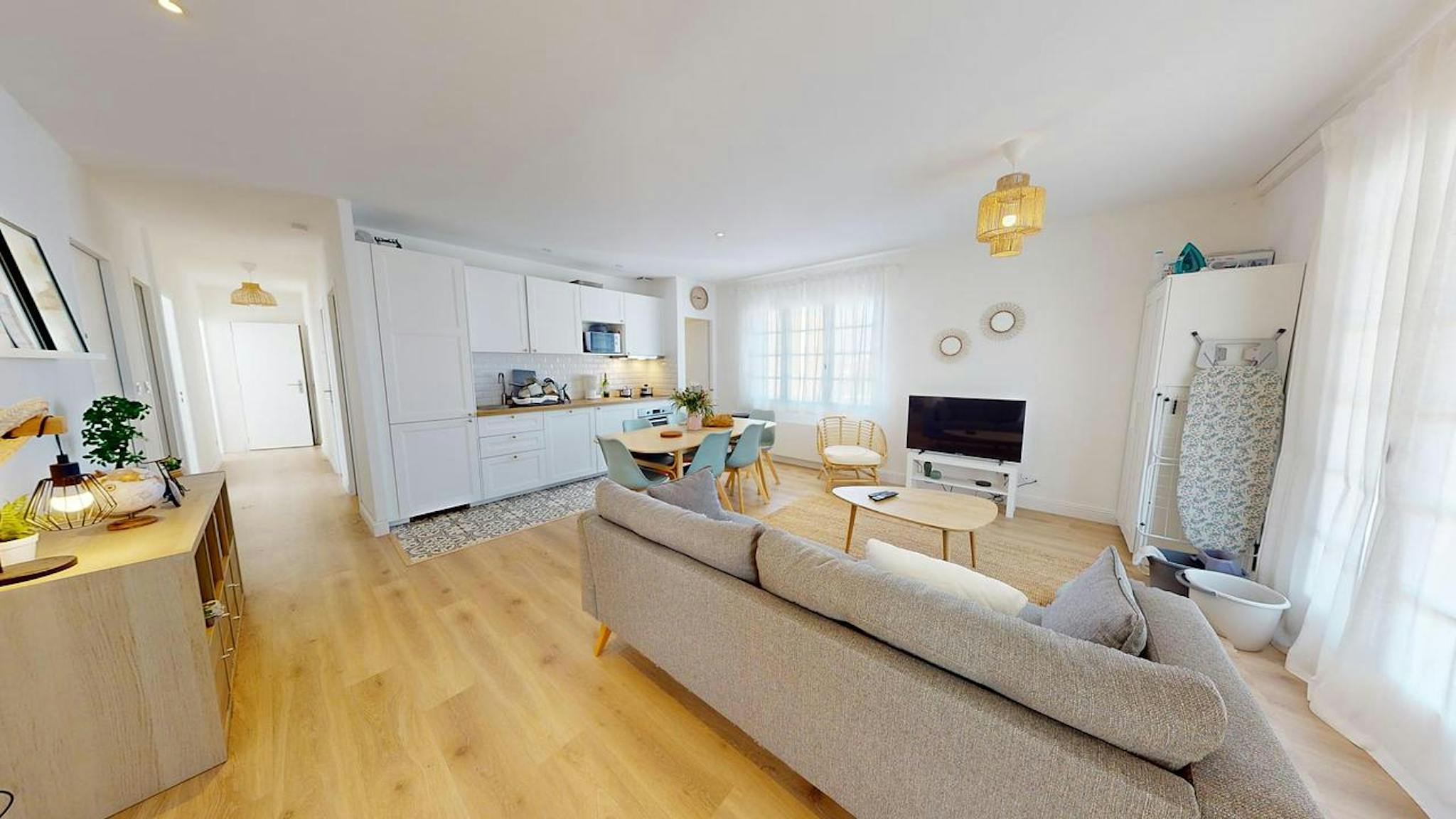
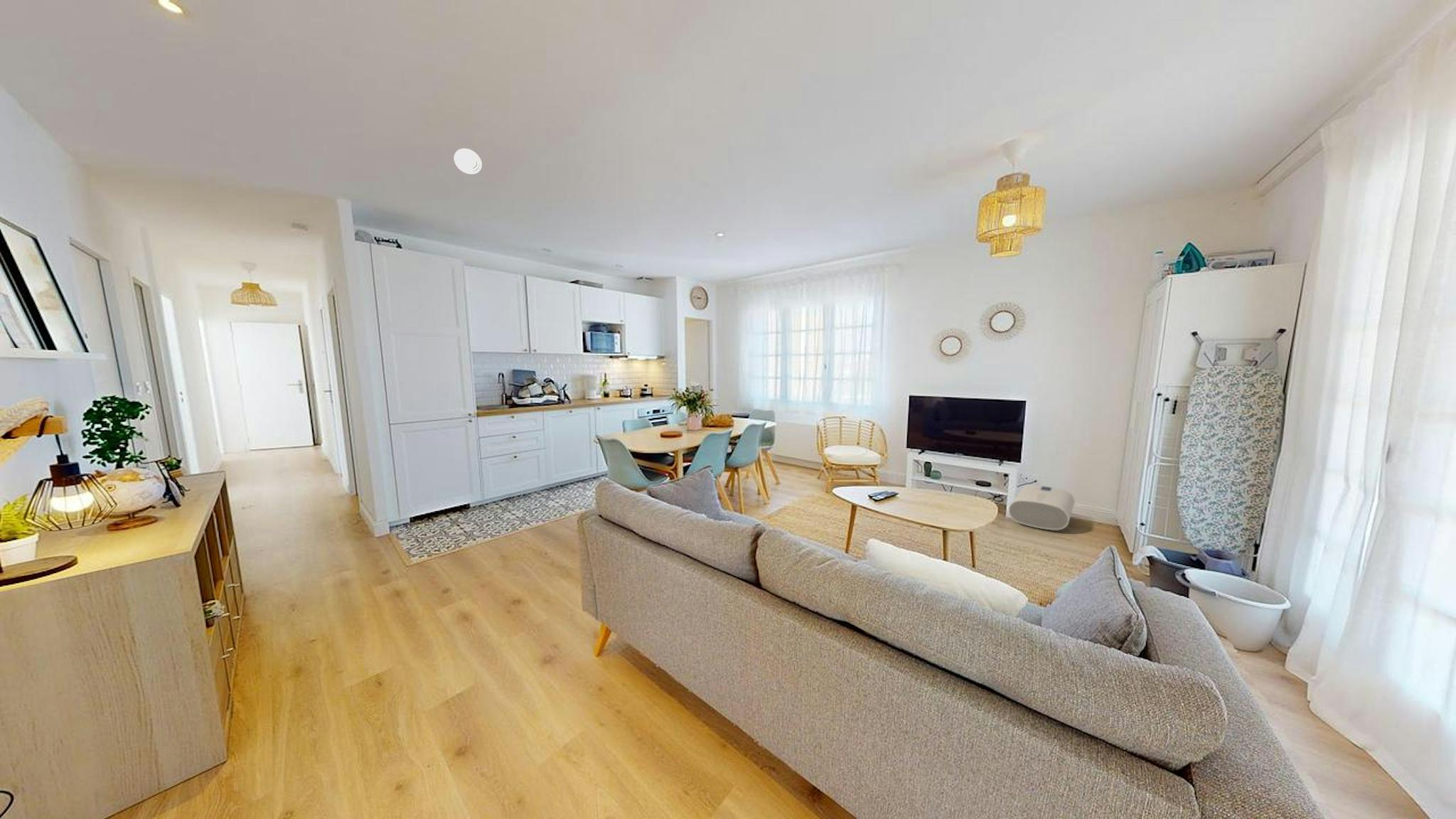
+ water heater (1042, 505)
+ smoke detector (468, 160)
